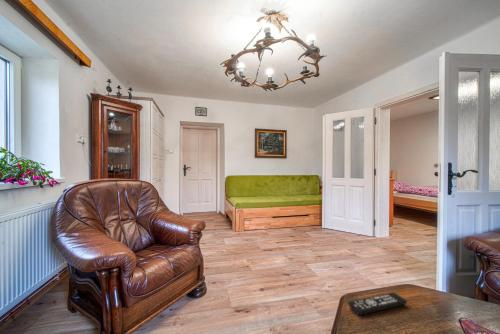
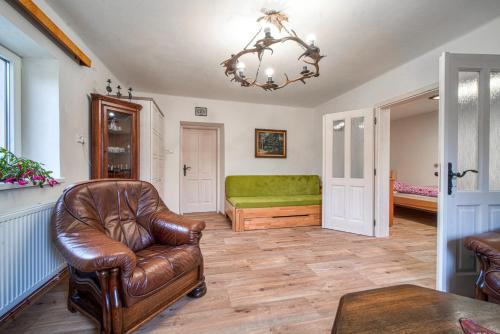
- remote control (377, 303)
